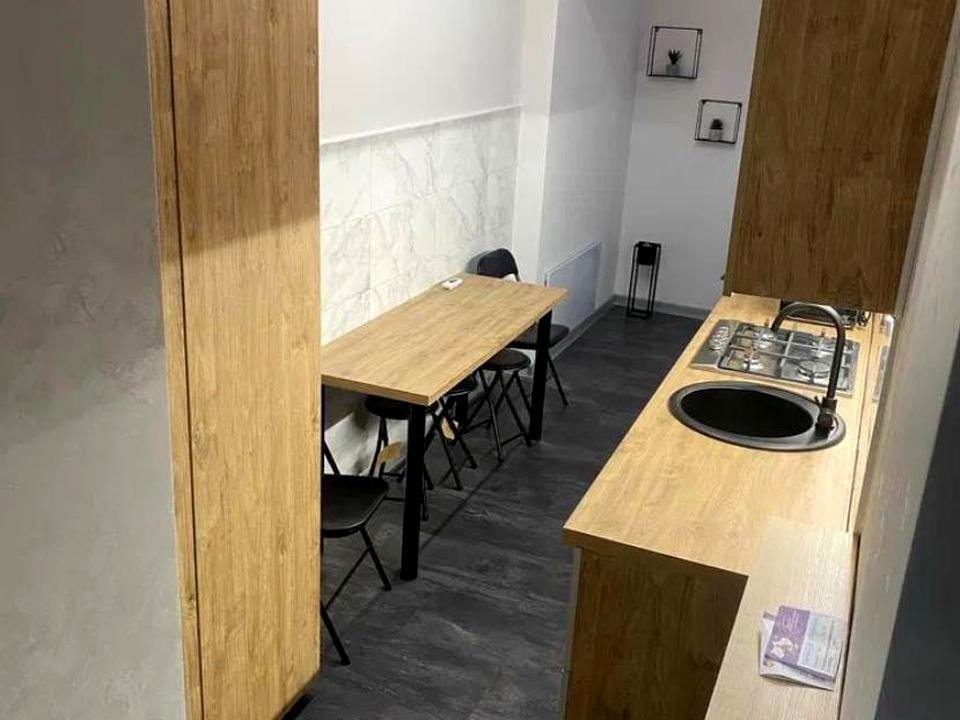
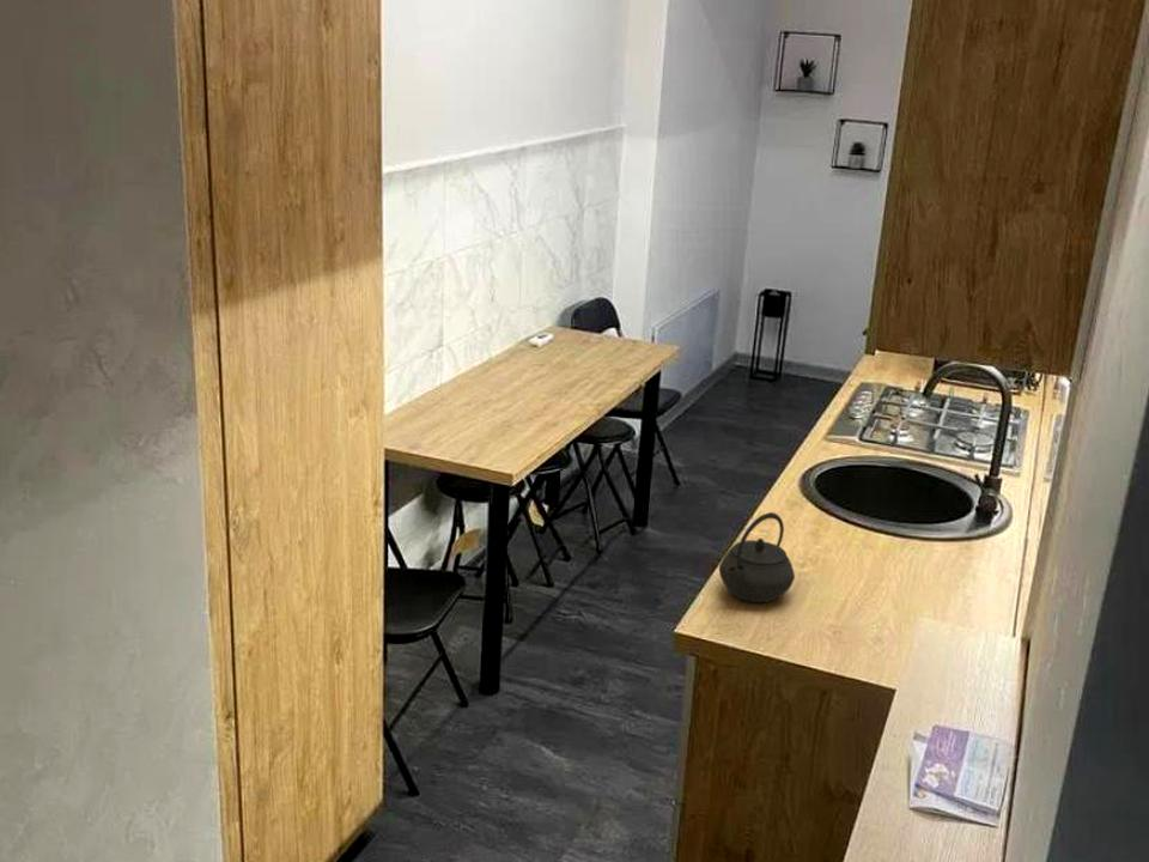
+ kettle (755, 556)
